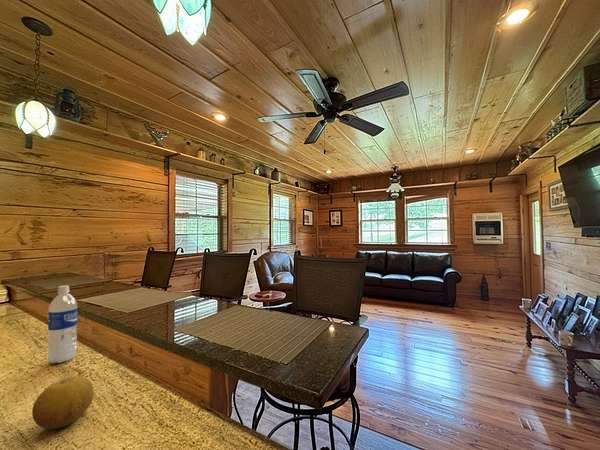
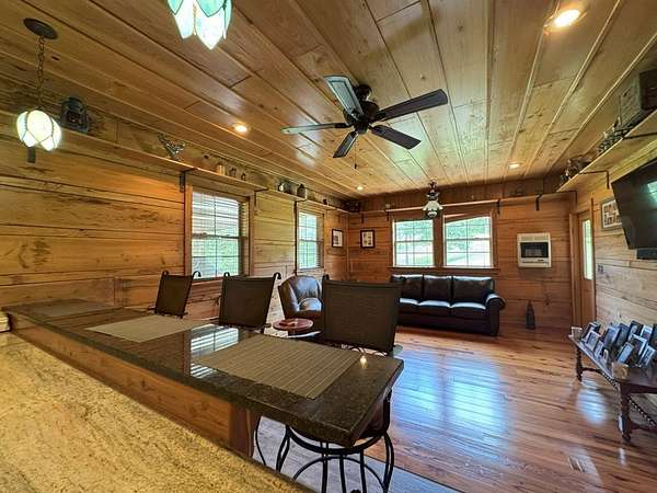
- water bottle (63, 322)
- fruit (64, 401)
